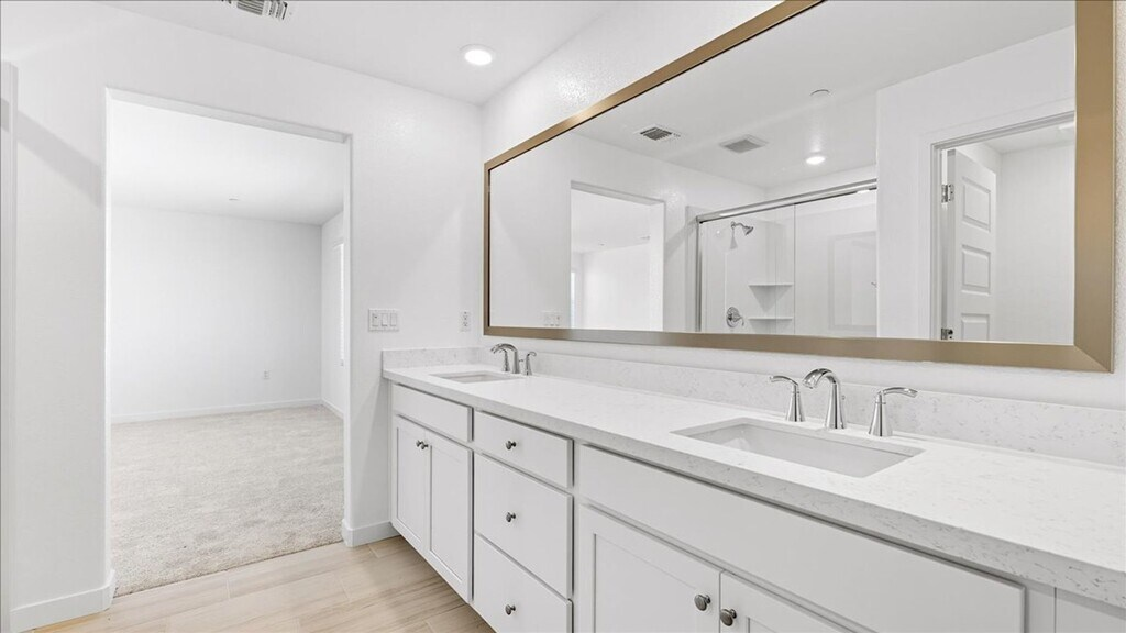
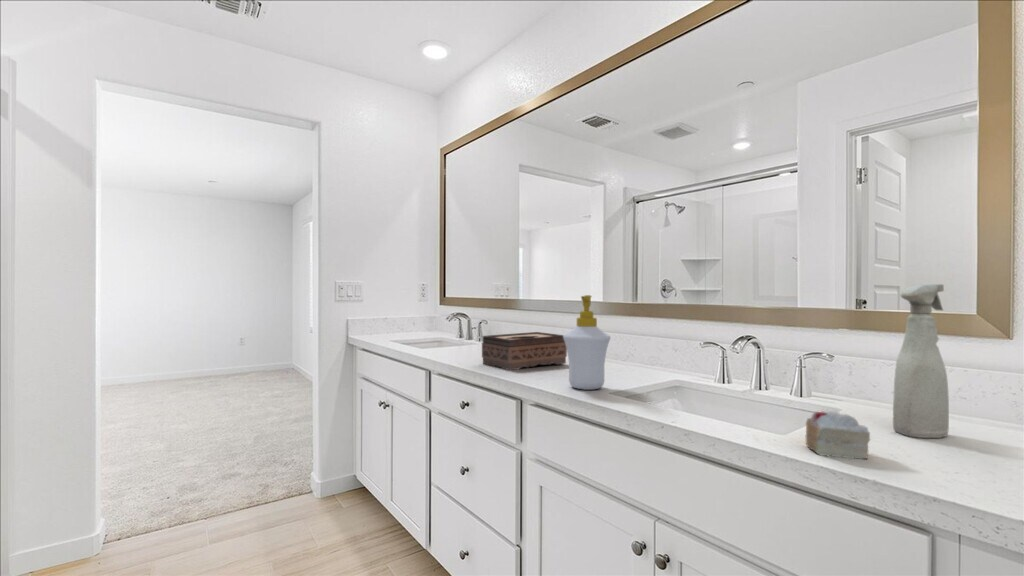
+ tissue box (524, 349)
+ spray bottle (920, 358)
+ cake slice (836, 432)
+ soap bottle (586, 341)
